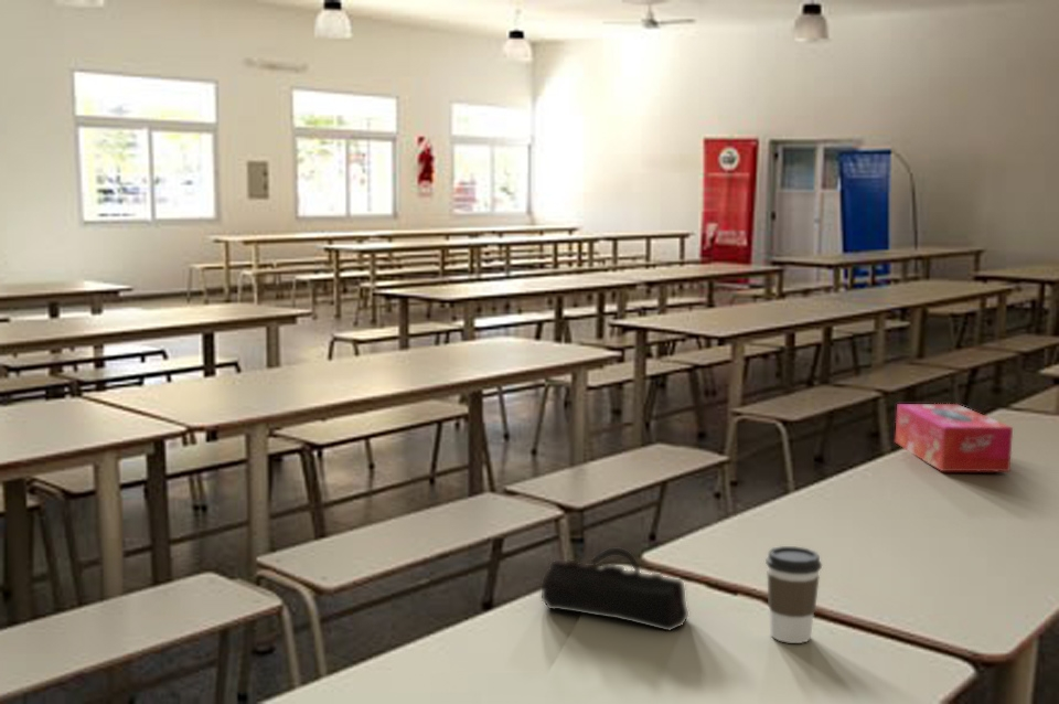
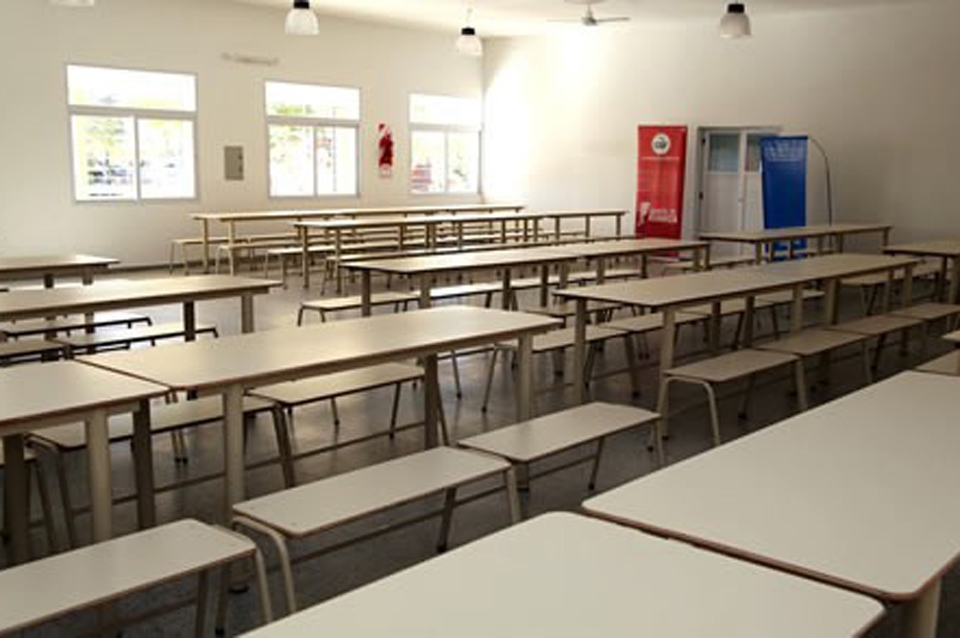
- coffee cup (792, 595)
- tissue box (950, 436)
- pencil case (613, 582)
